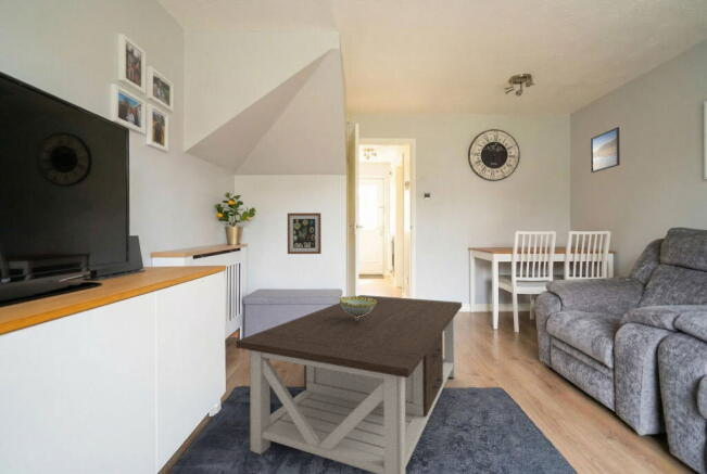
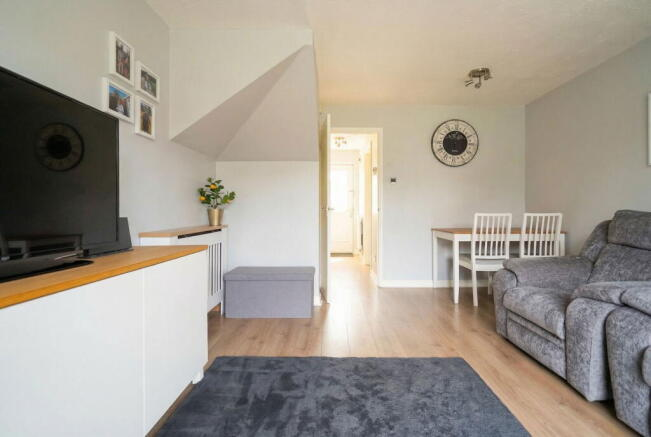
- wall art (304, 233)
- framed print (604, 151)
- decorative bowl (356, 308)
- coffee table (375, 360)
